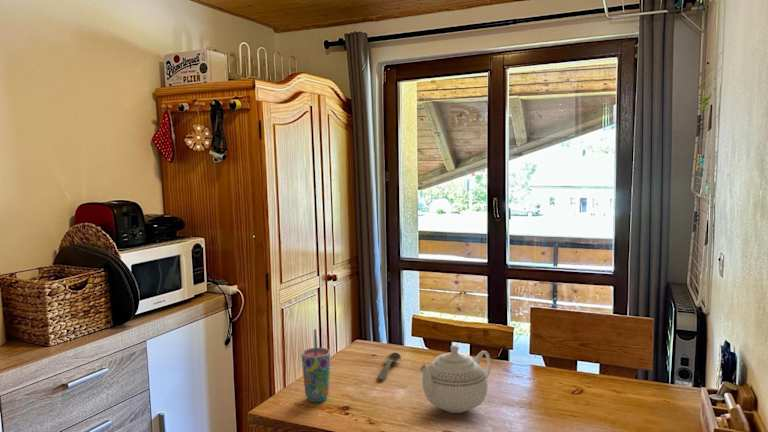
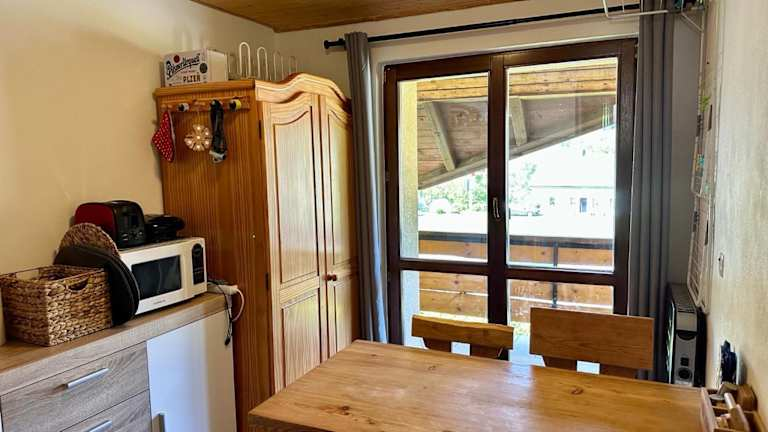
- cup (316, 364)
- spoon (388, 365)
- teapot (456, 376)
